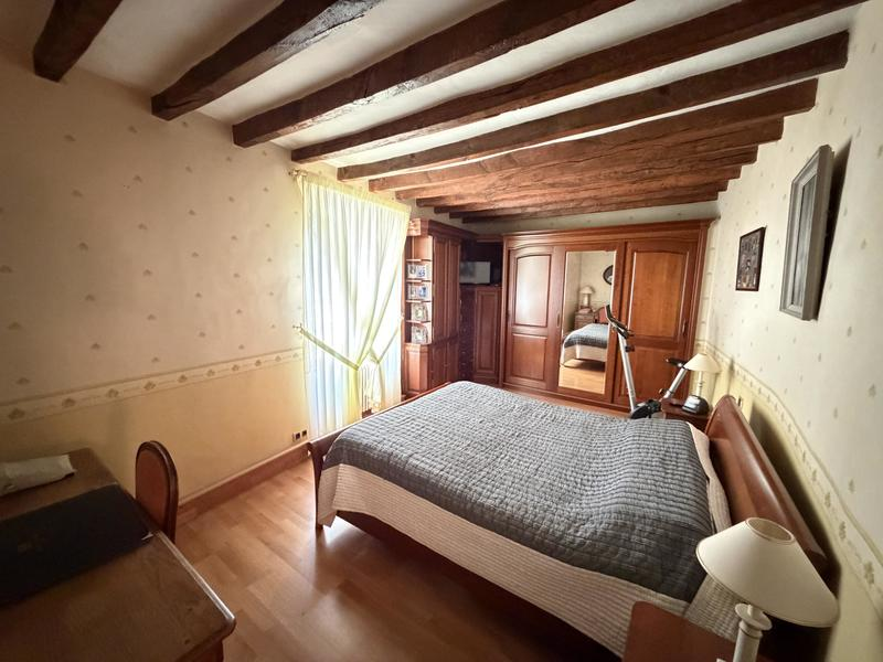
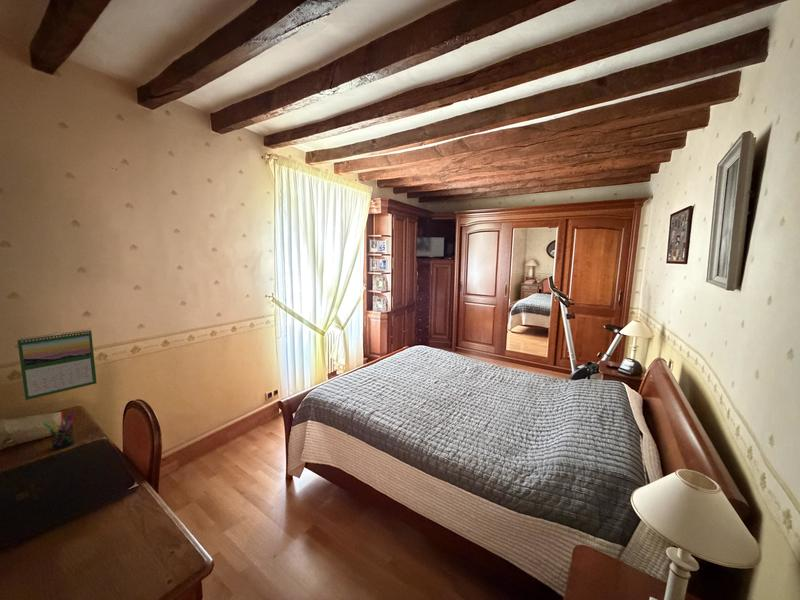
+ pen holder (59, 430)
+ calendar (59, 362)
